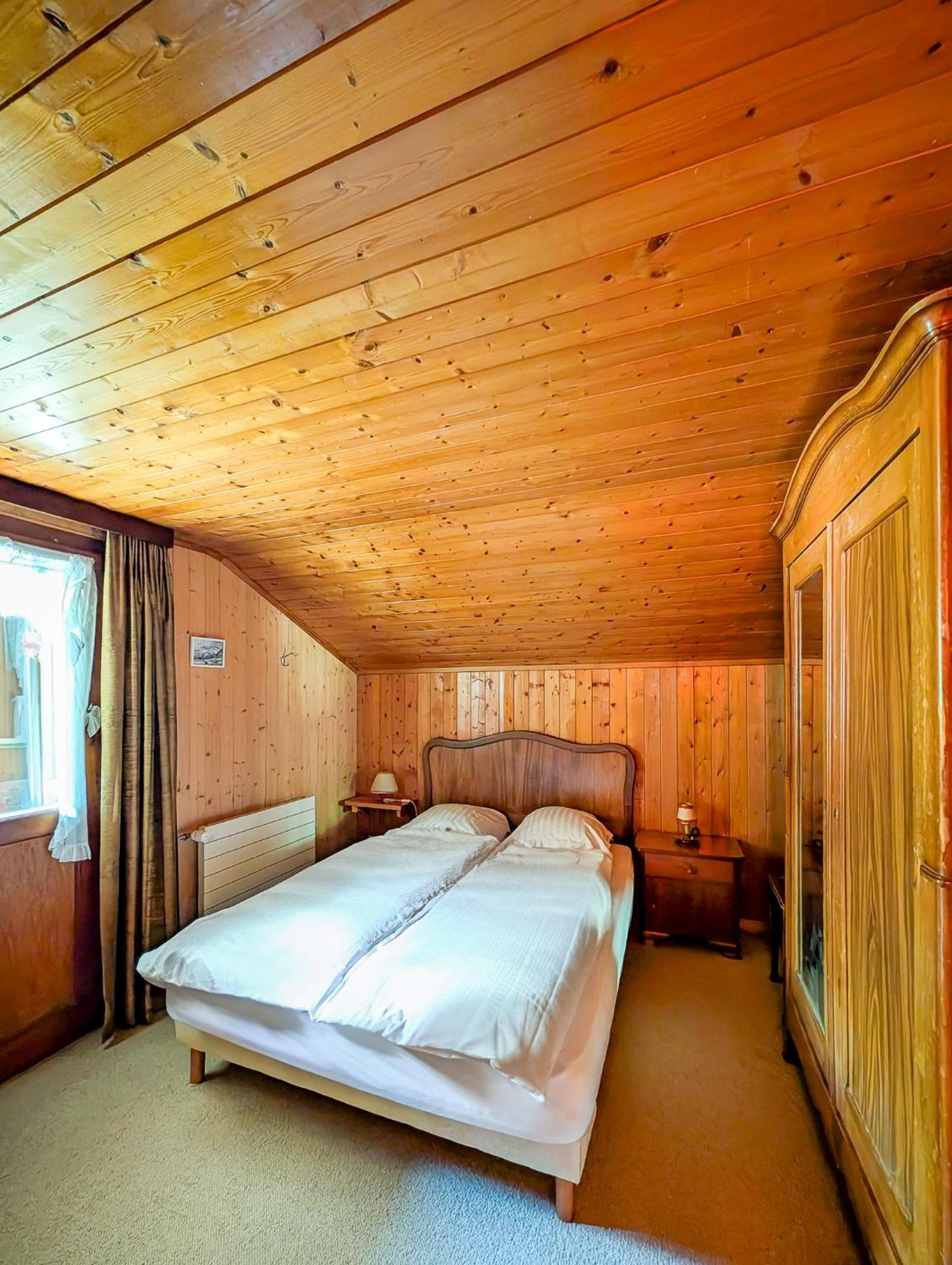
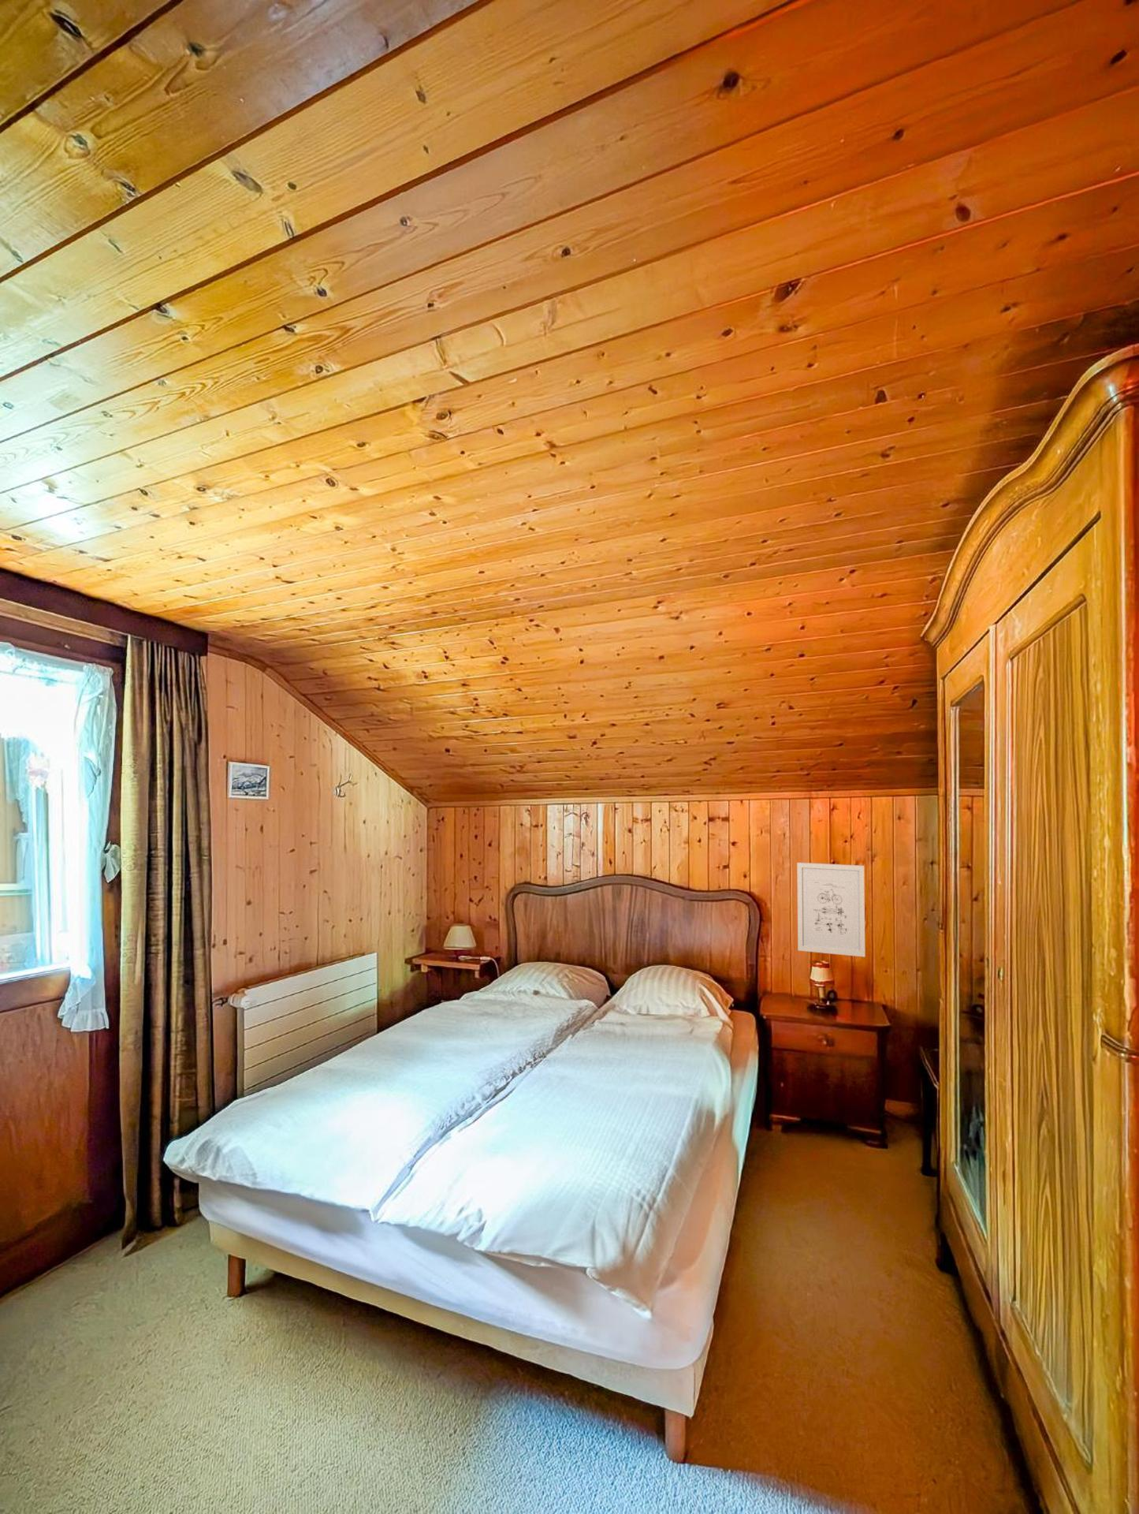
+ wall art (830, 908)
